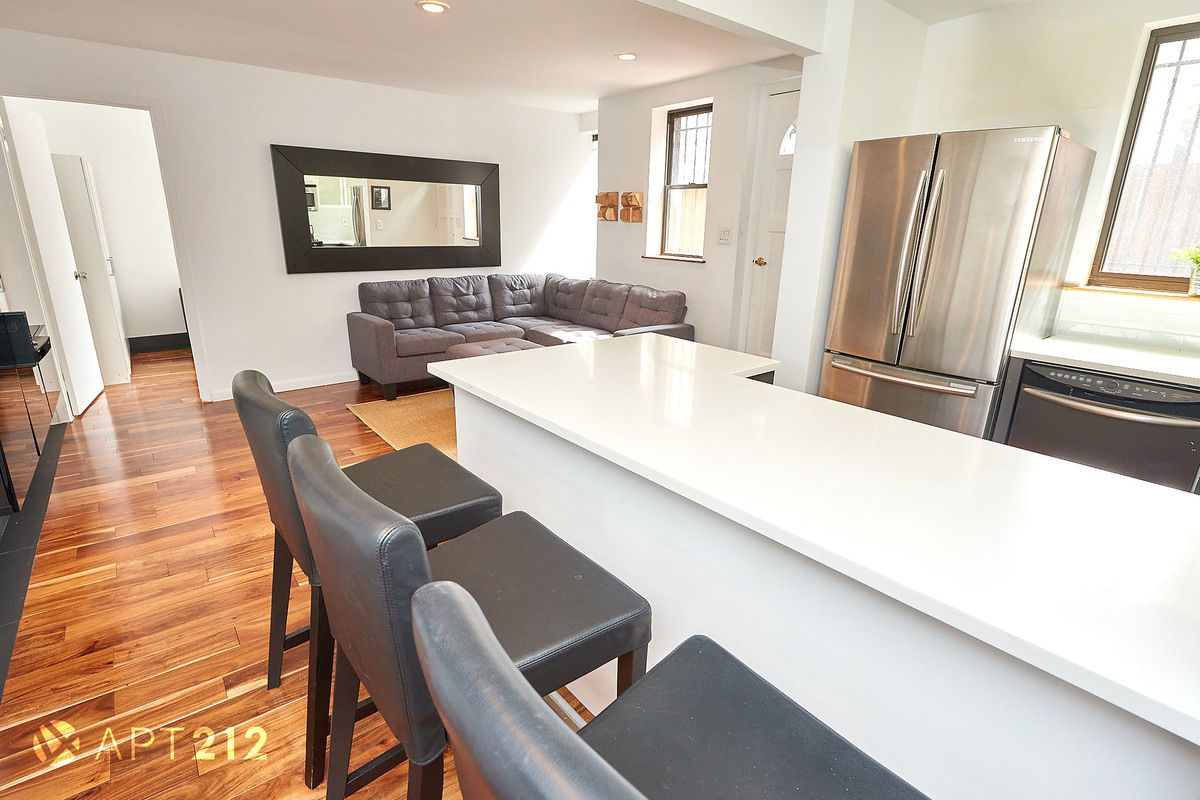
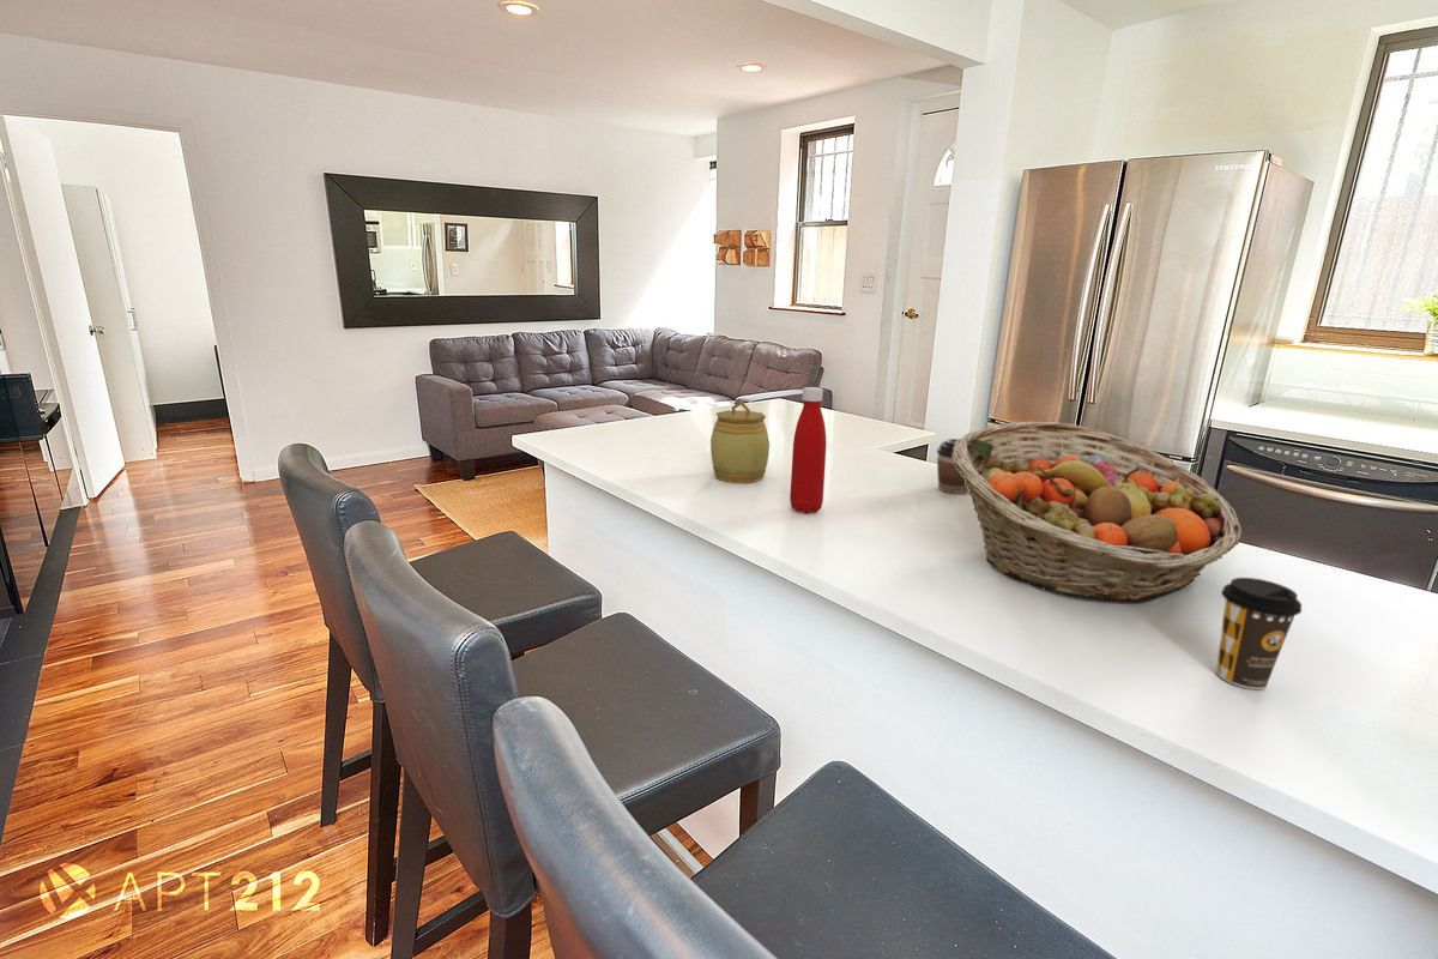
+ bottle (809, 450)
+ coffee cup (954, 463)
+ jar (739, 439)
+ fruit basket (1088, 503)
+ coffee cup (1251, 633)
